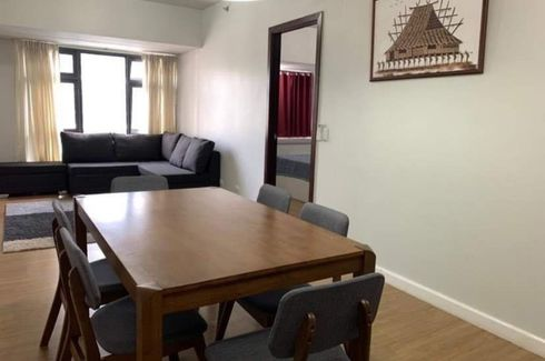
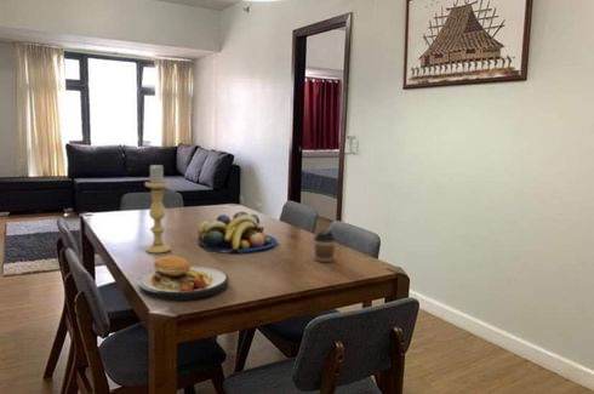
+ candle holder (156, 207)
+ plate (184, 263)
+ fruit bowl (238, 228)
+ coffee cup (324, 245)
